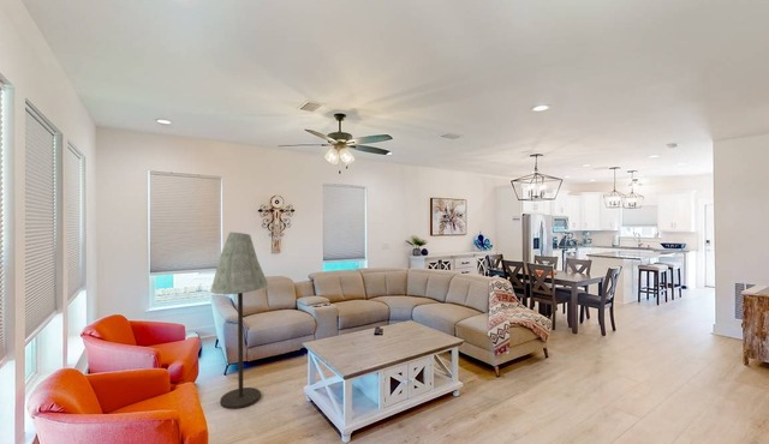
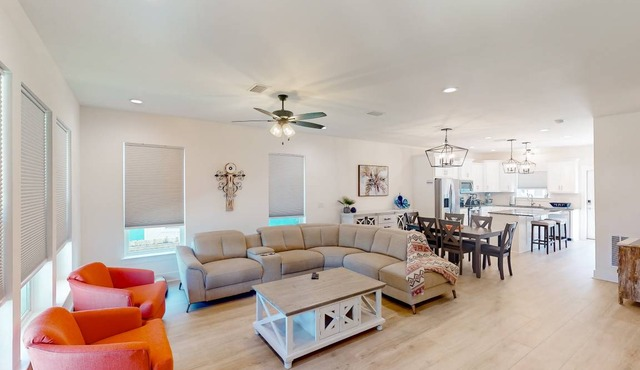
- floor lamp (240, 314)
